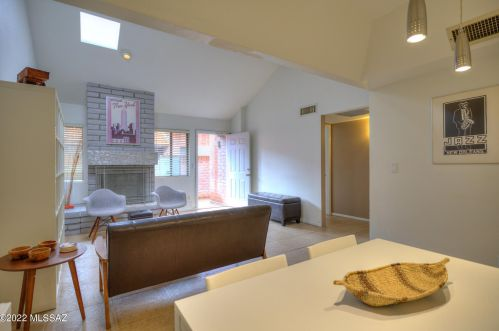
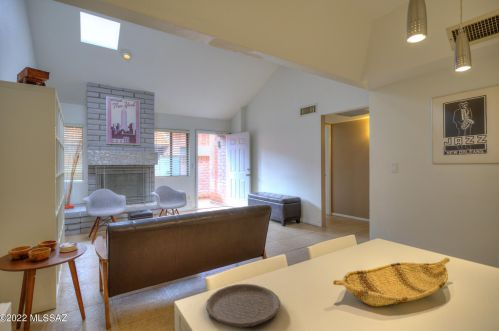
+ plate (243, 303)
